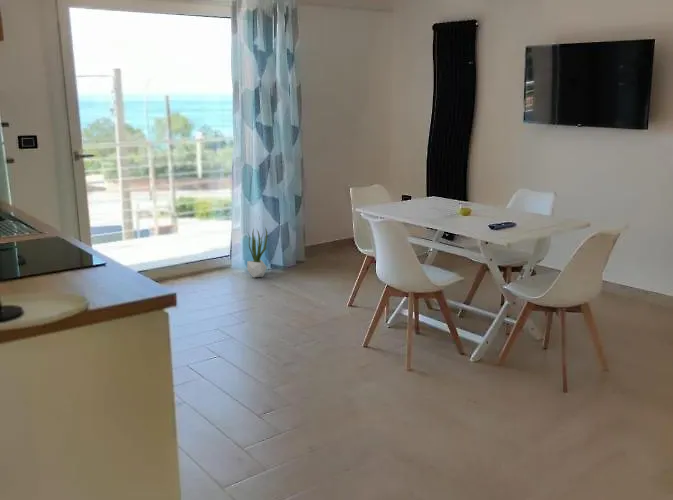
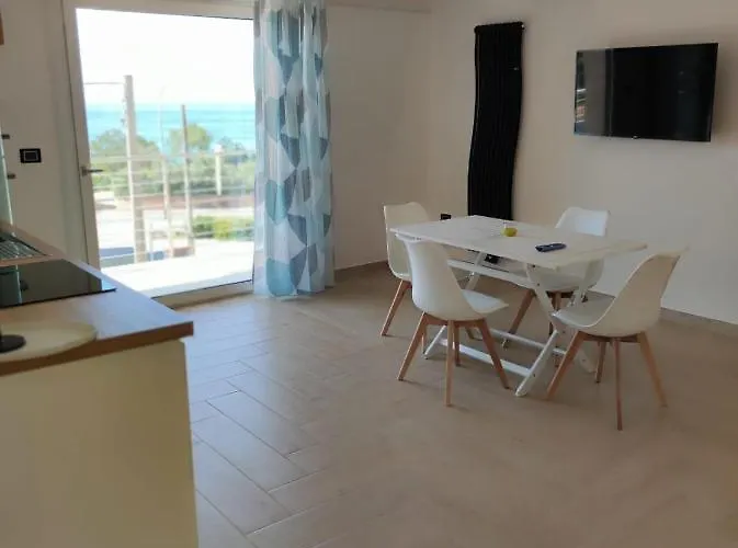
- potted plant (258, 252)
